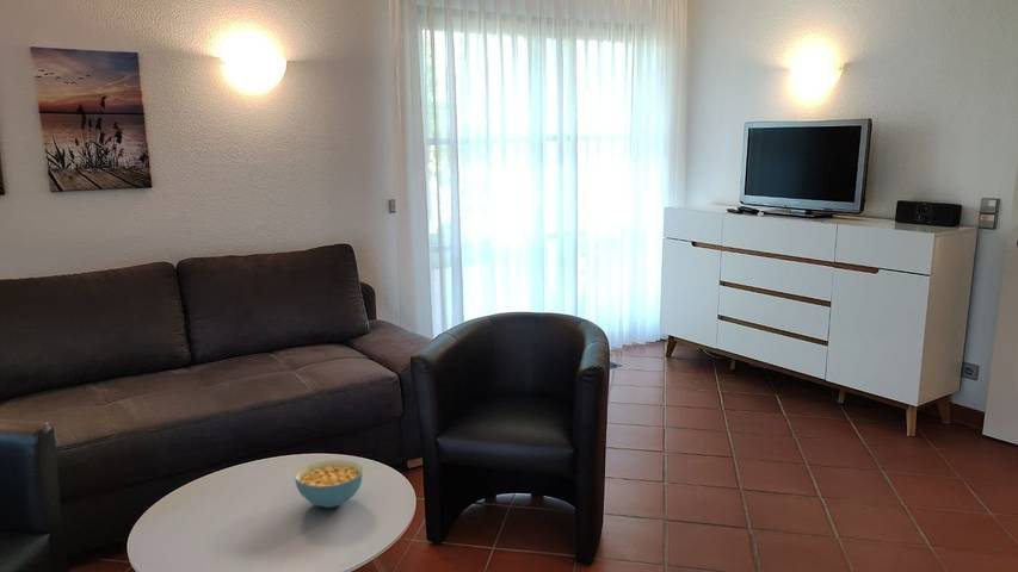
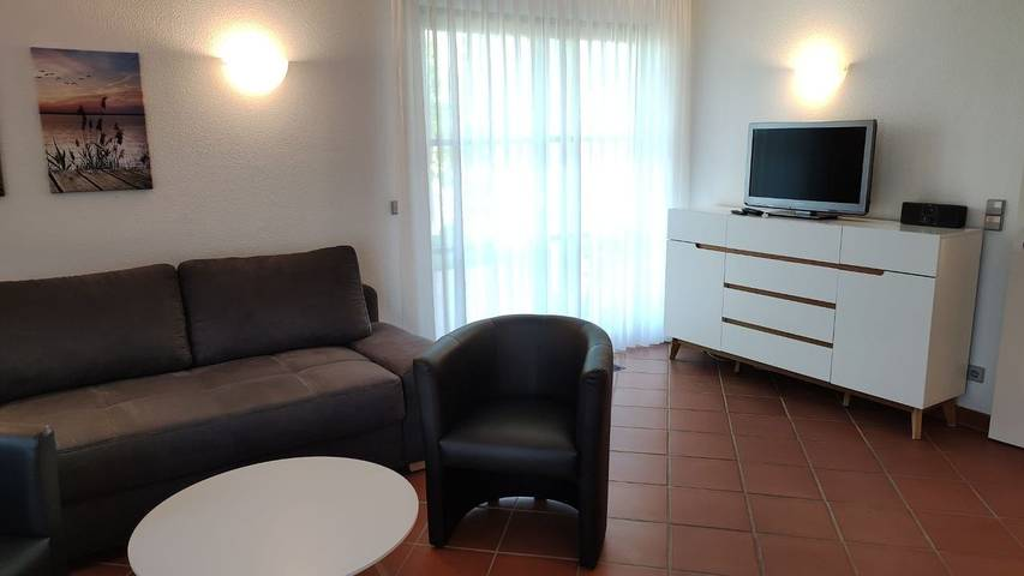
- cereal bowl (329, 487)
